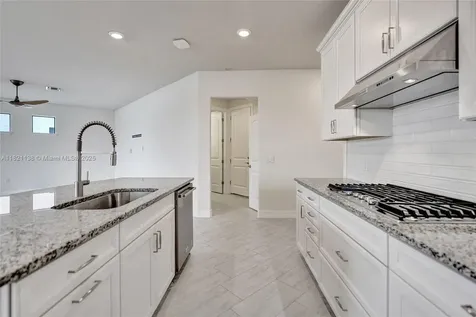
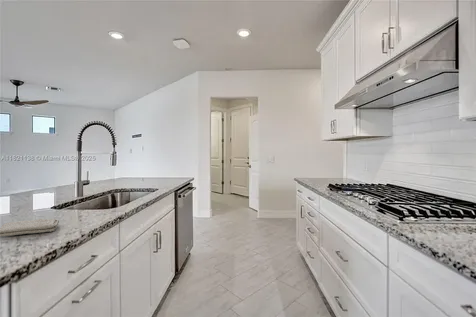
+ washcloth (29, 226)
